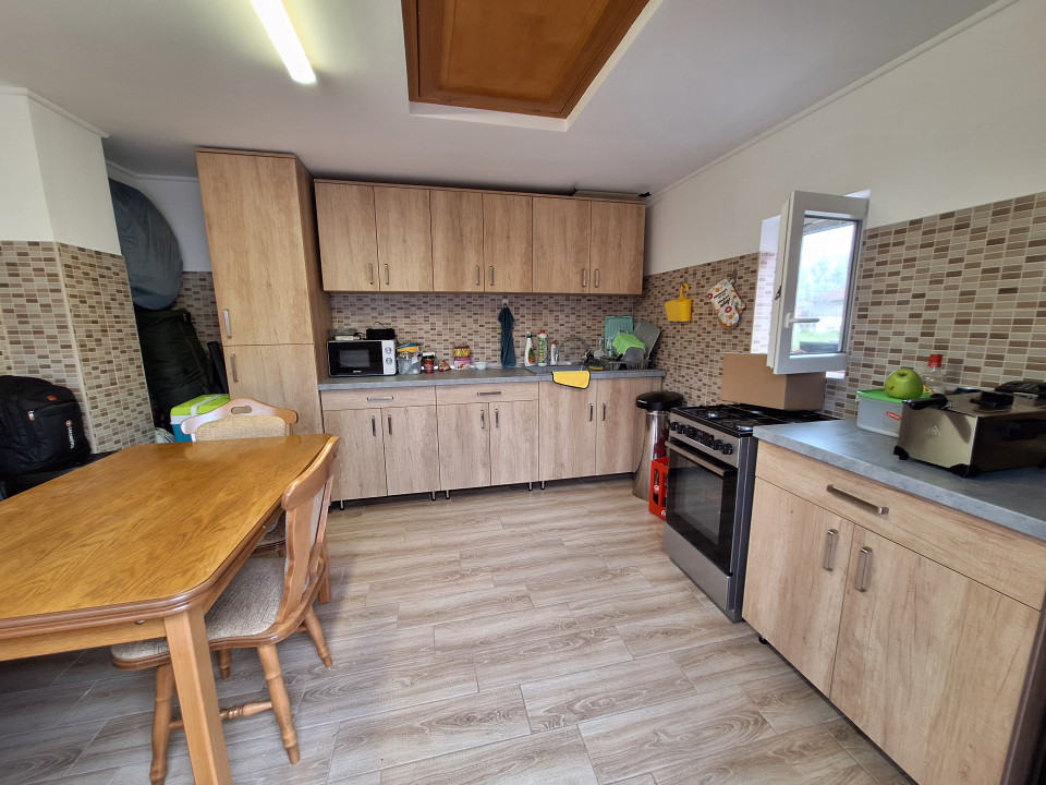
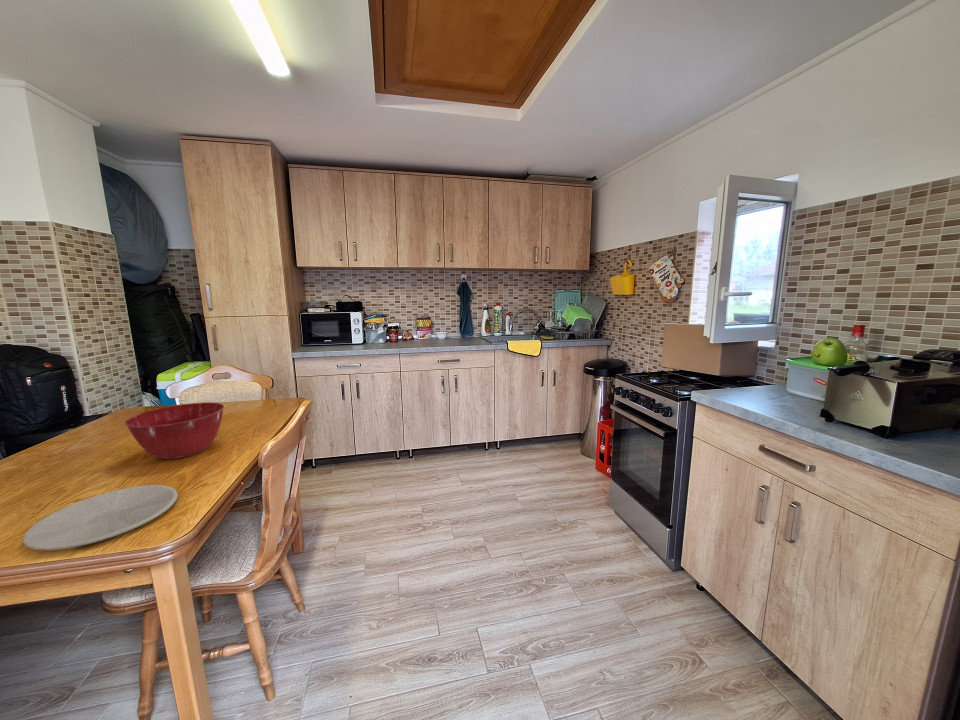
+ mixing bowl (180, 432)
+ plate (108, 514)
